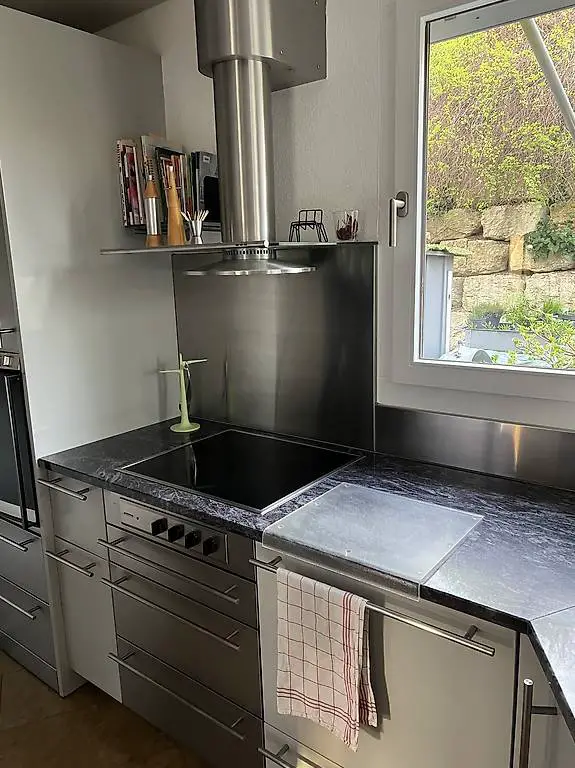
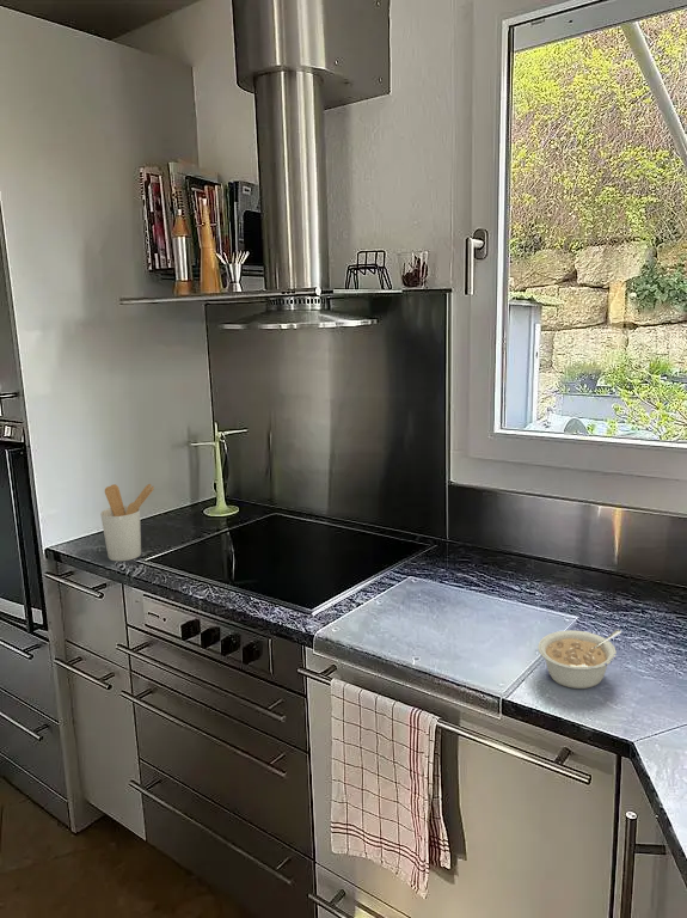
+ utensil holder (130, 520)
+ legume (577, 657)
